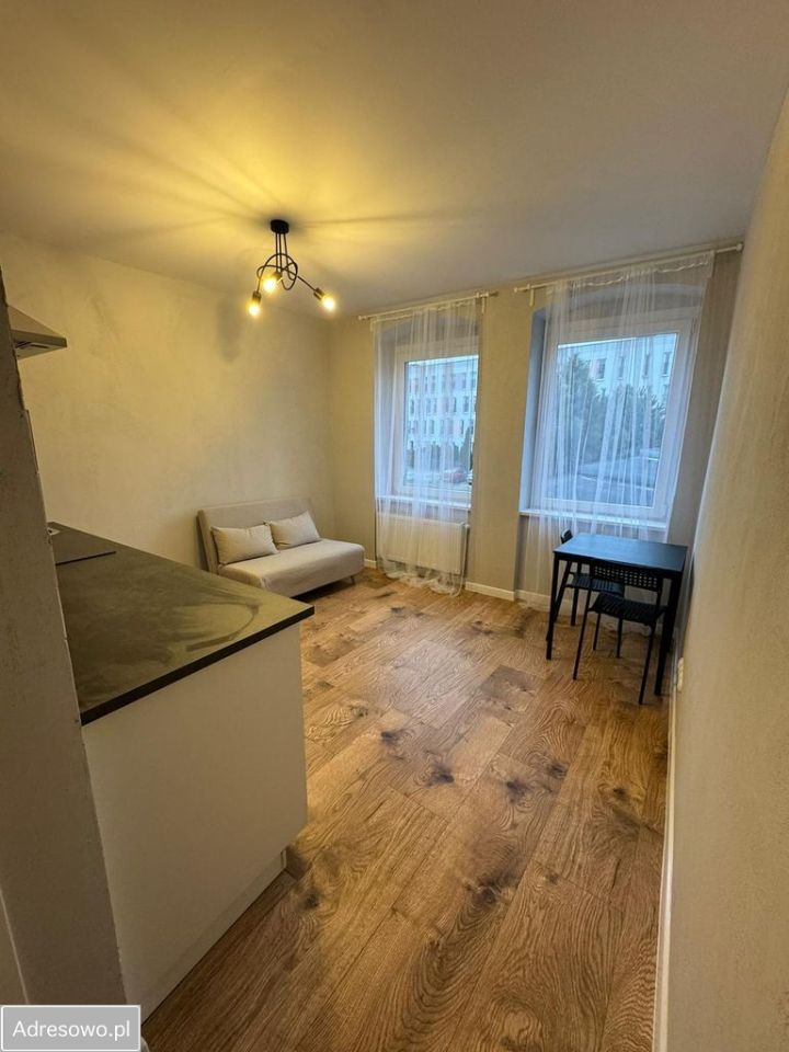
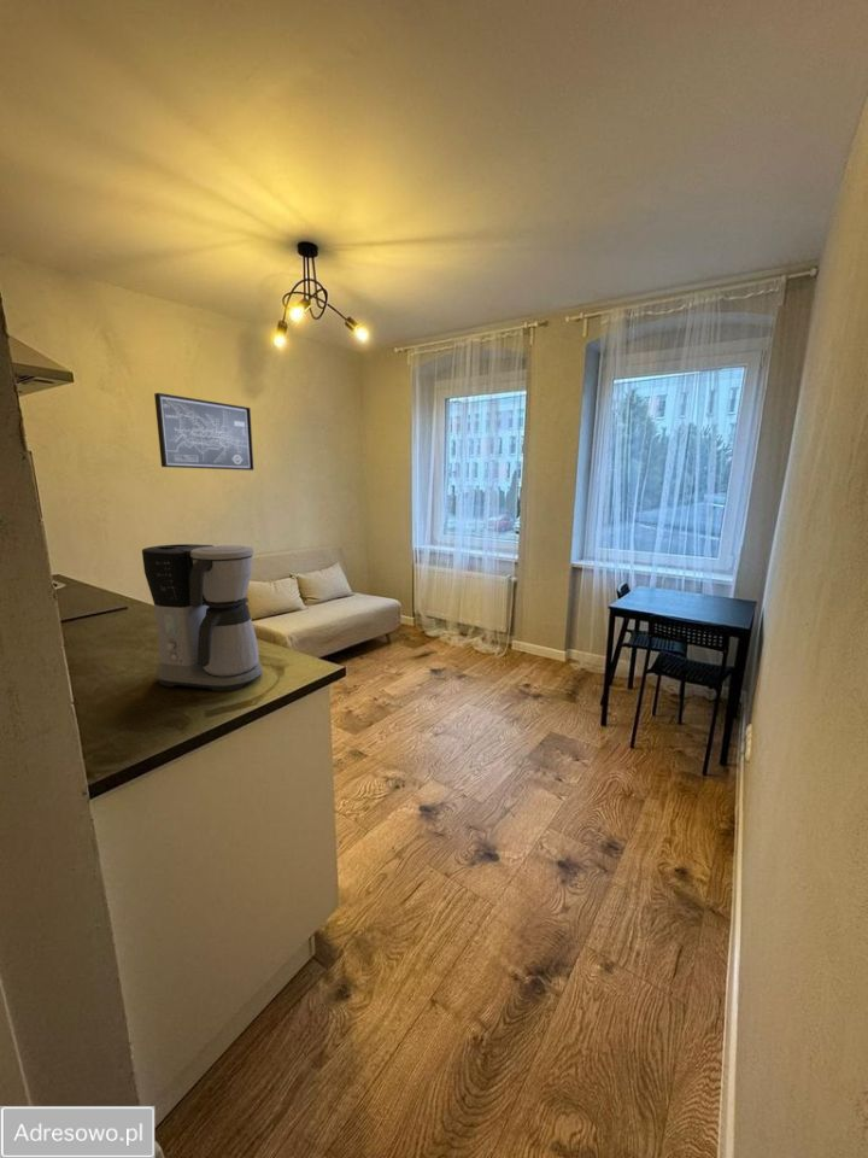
+ wall art (209, 434)
+ coffee maker (199, 615)
